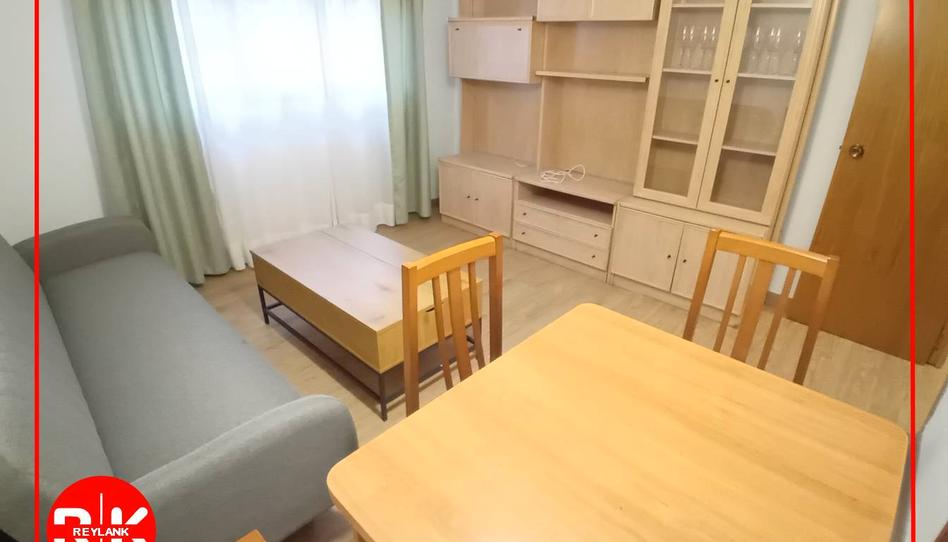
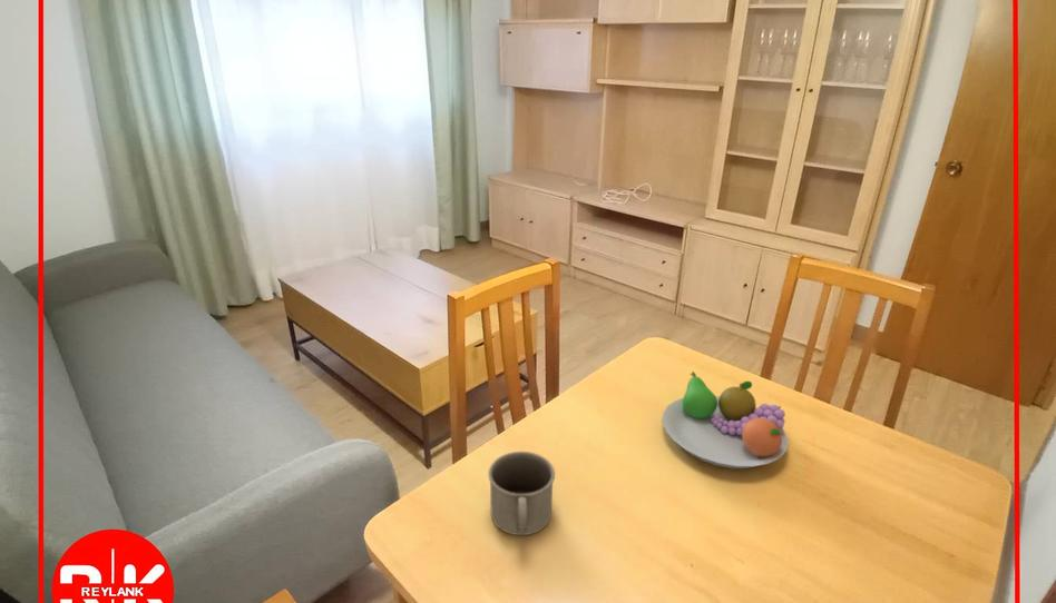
+ mug (521, 495)
+ fruit bowl (723, 414)
